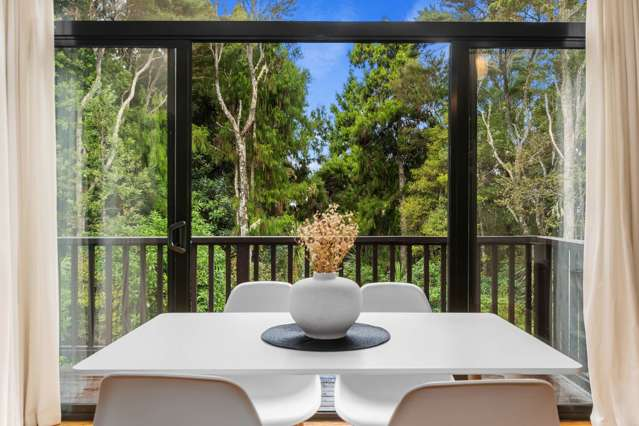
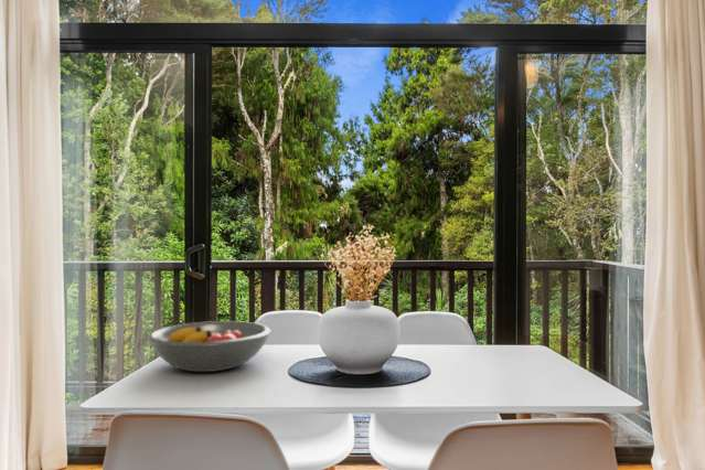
+ fruit bowl (211, 343)
